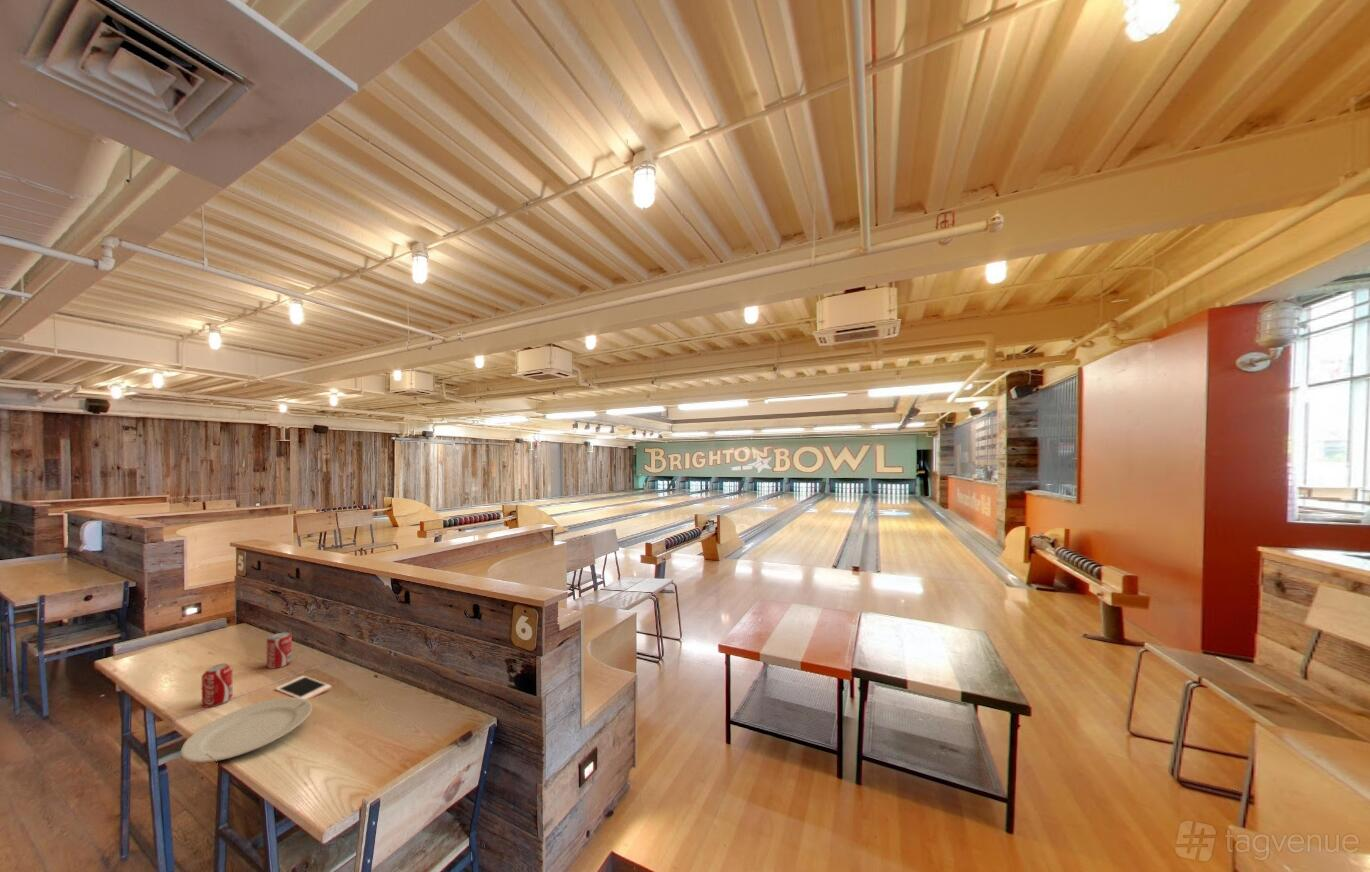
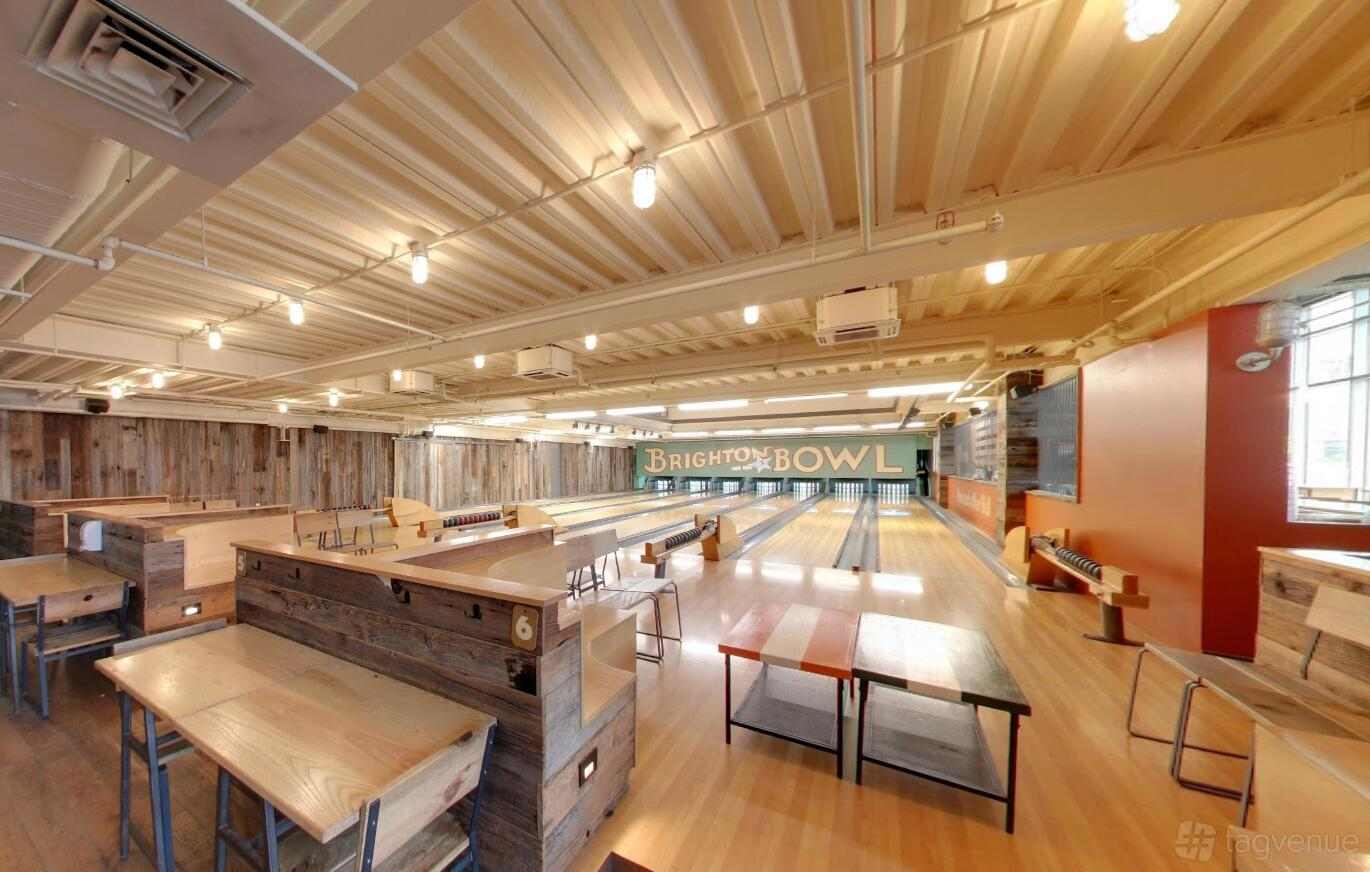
- beverage can (279, 650)
- chinaware (251, 729)
- beverage can (217, 684)
- cell phone (303, 688)
